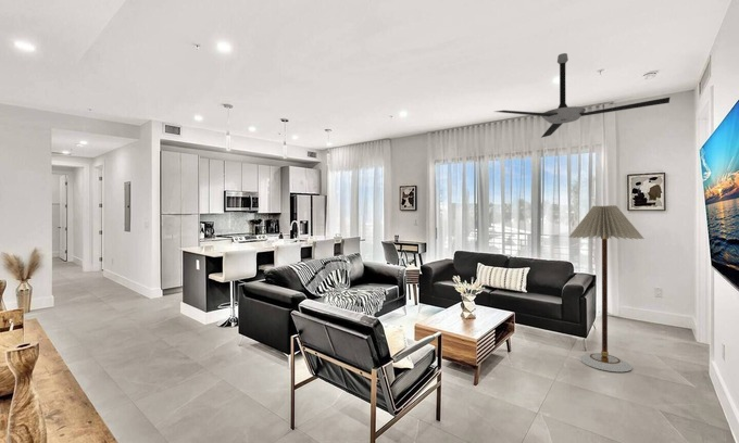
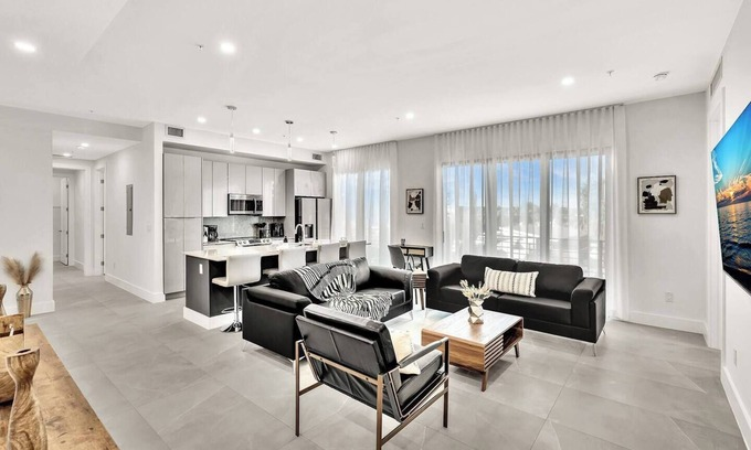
- floor lamp (604, 283)
- ceiling fan (564, 87)
